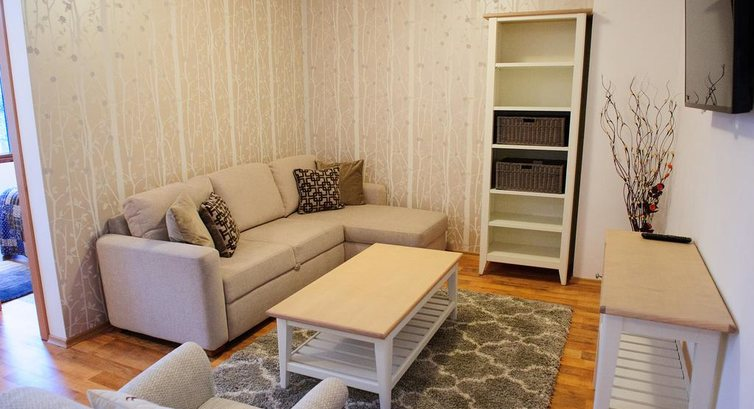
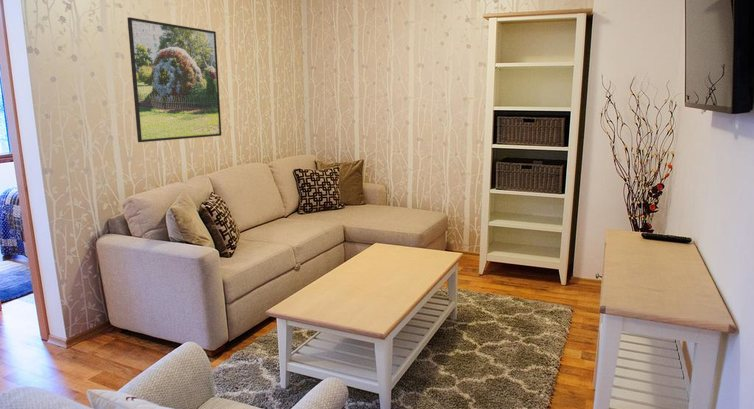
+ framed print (179, 82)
